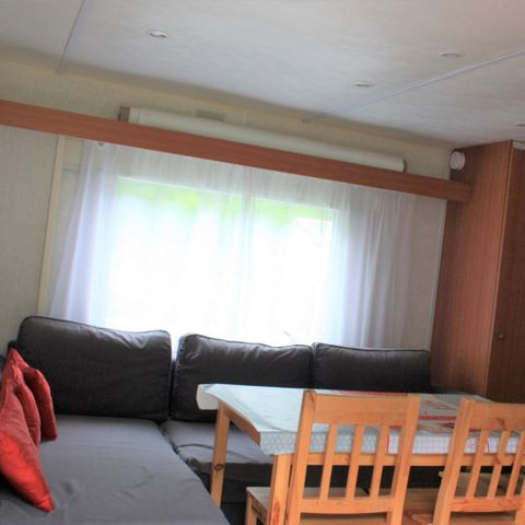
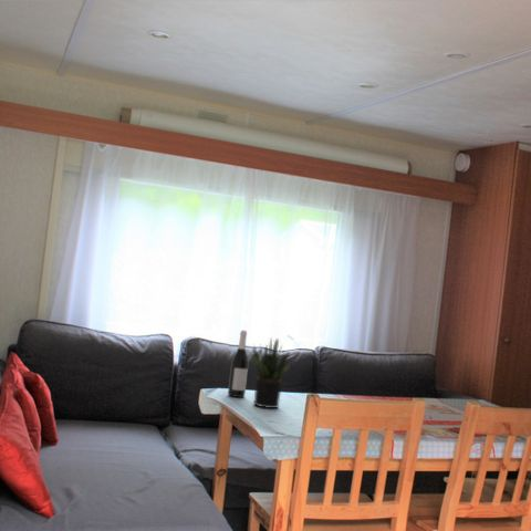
+ potted plant (267, 372)
+ wine bottle (240, 363)
